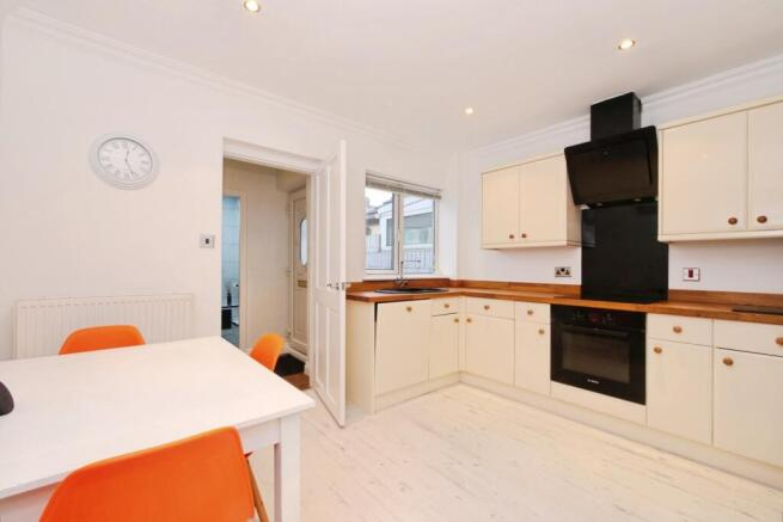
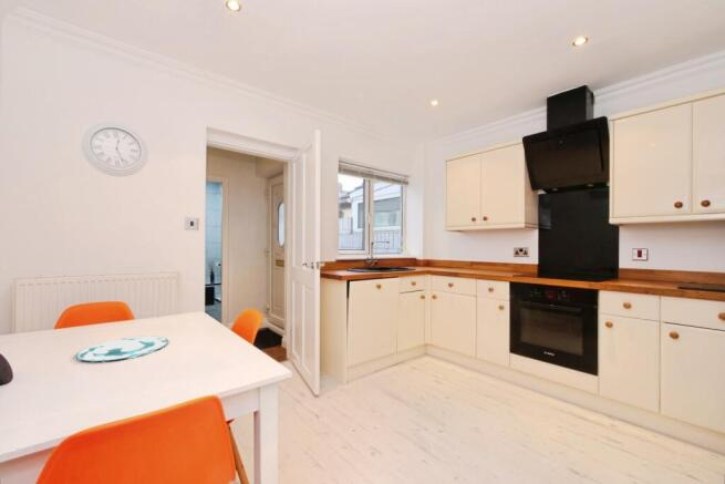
+ plate (125, 343)
